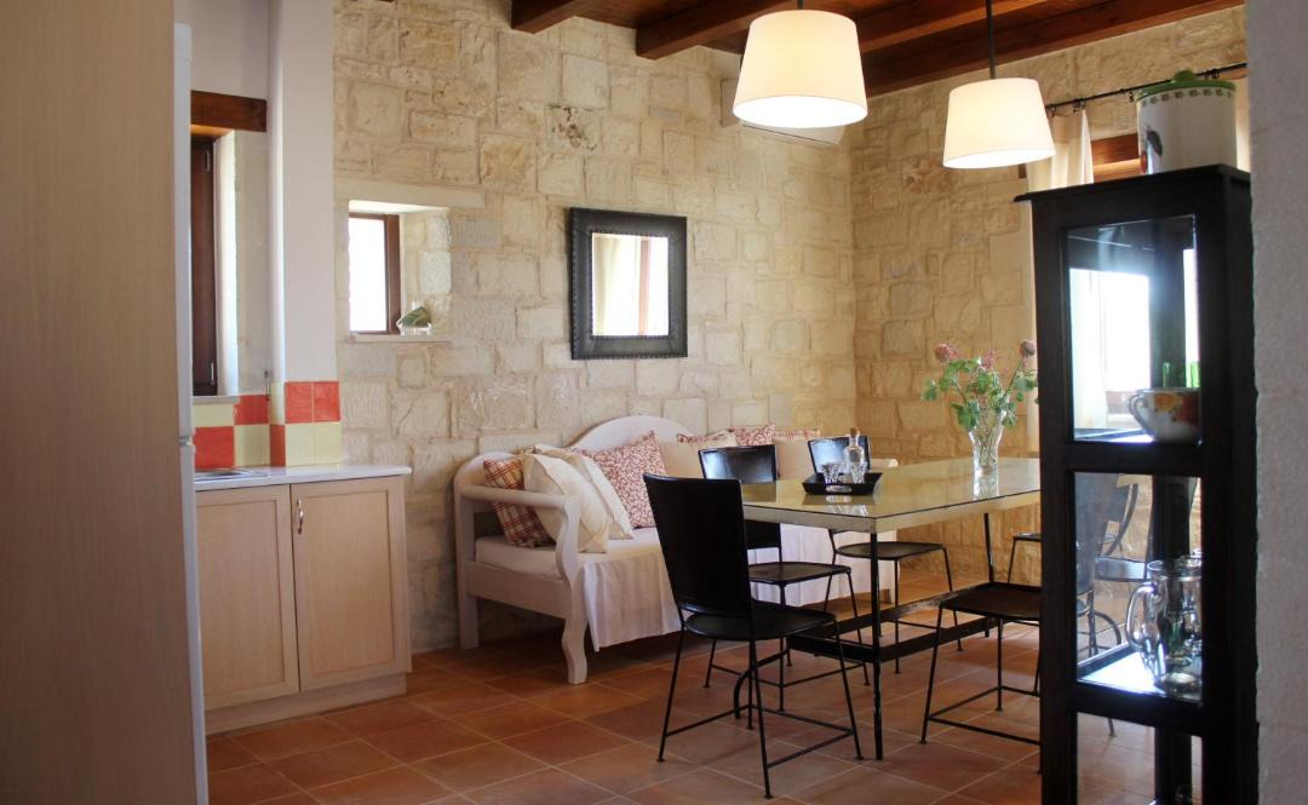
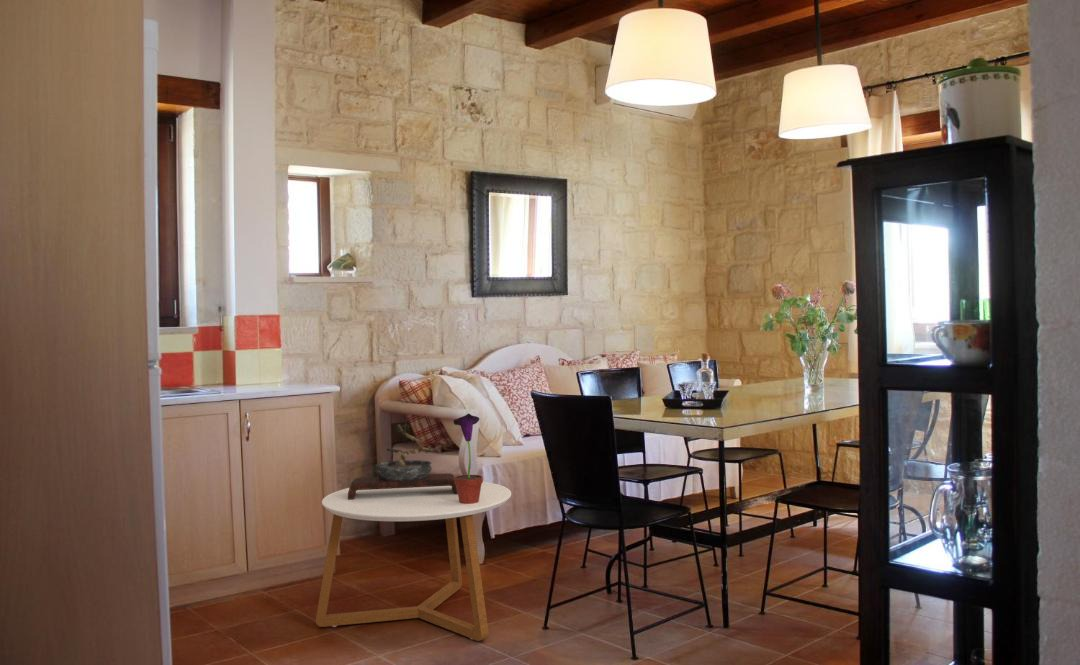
+ potted flower (469, 456)
+ bonsai tree (403, 455)
+ coffee table (449, 556)
